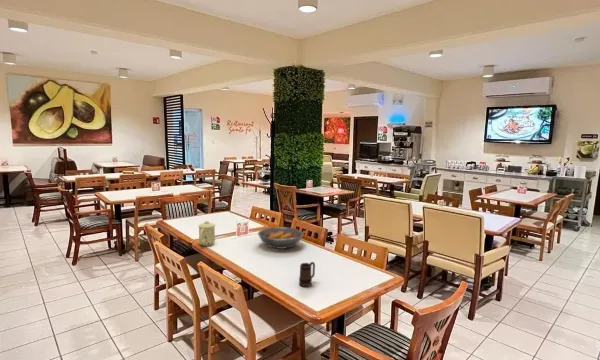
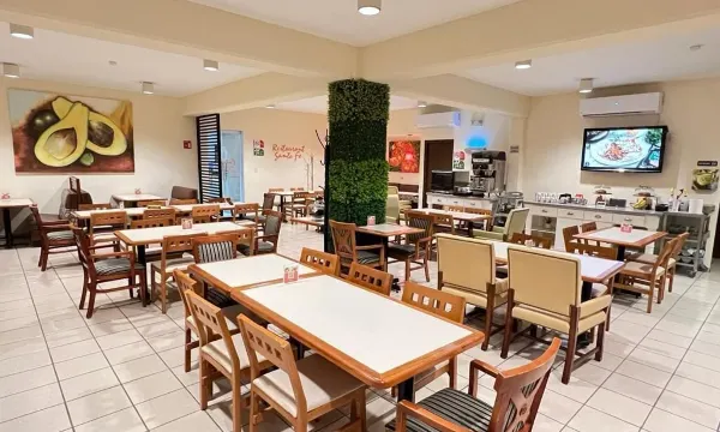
- mug (307, 273)
- fruit bowl (280, 237)
- mug (206, 233)
